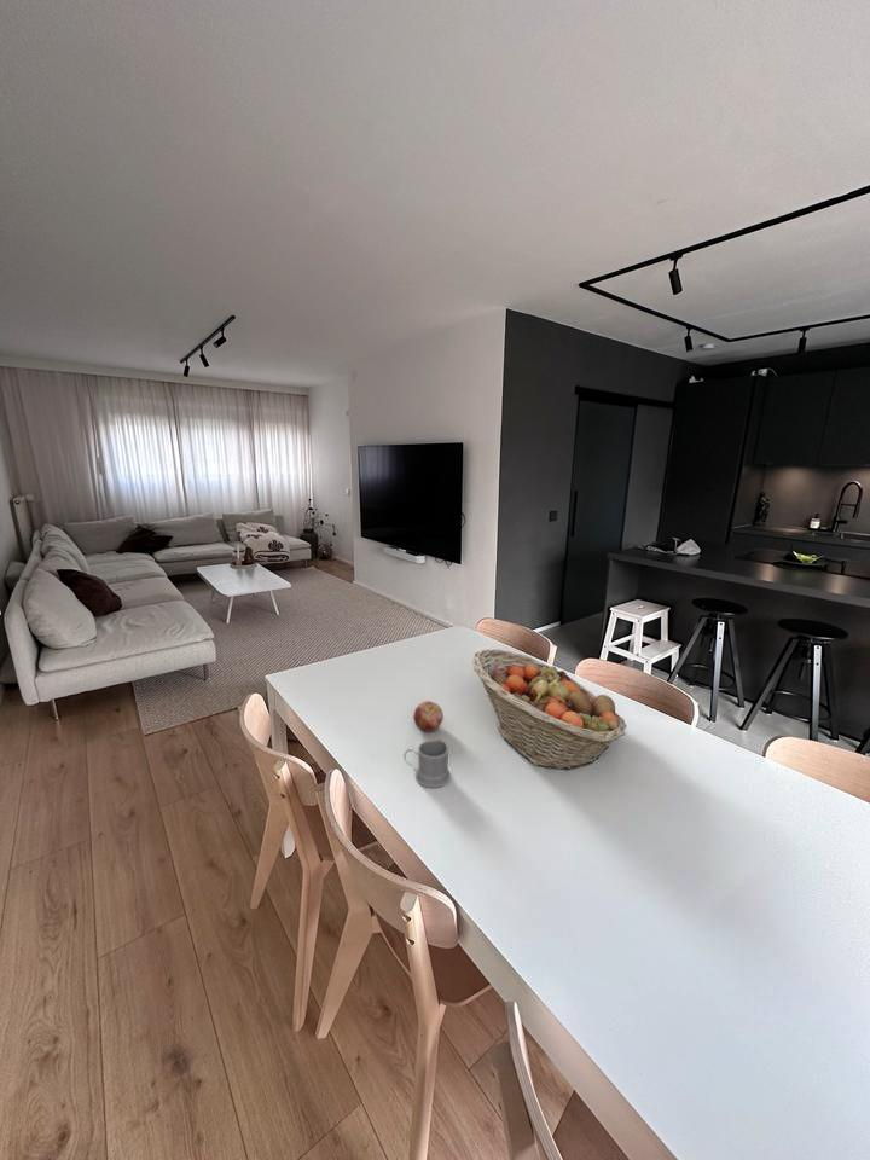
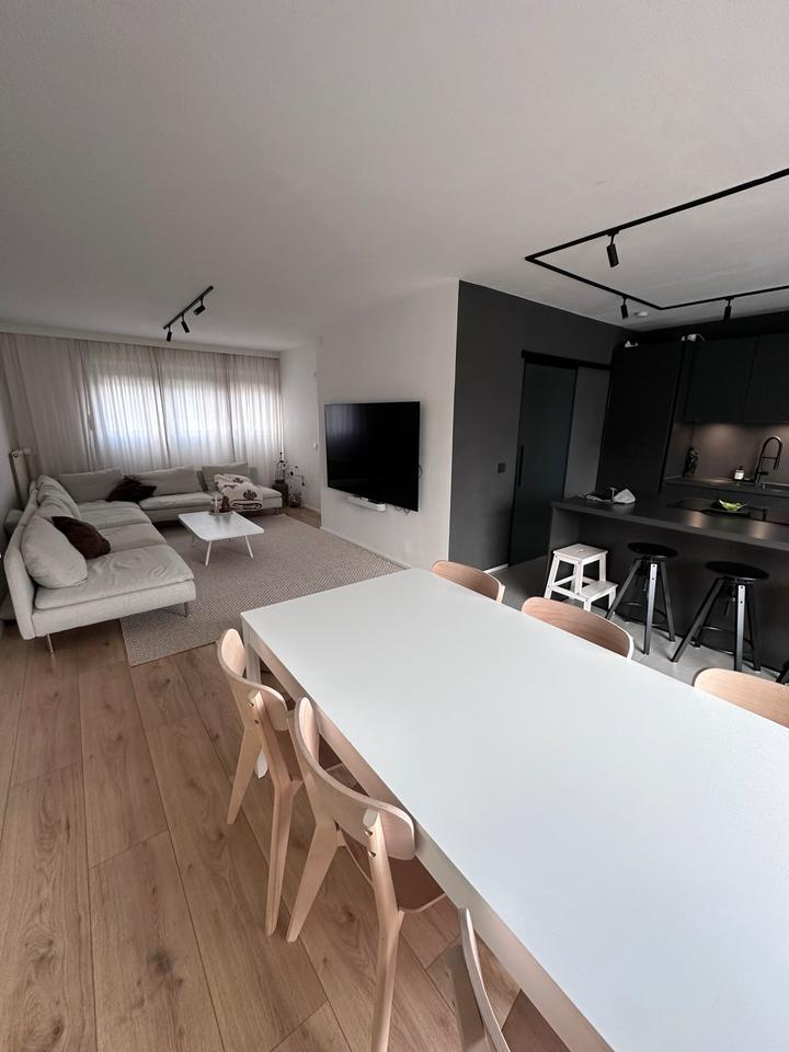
- fruit basket (543, 700)
- apple (428, 715)
- mug (427, 761)
